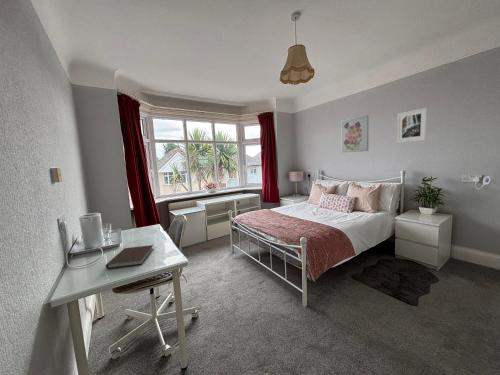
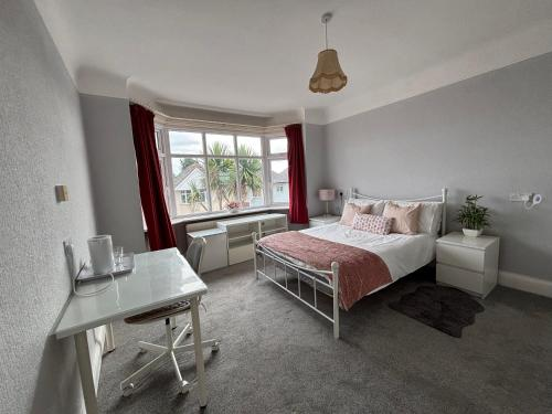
- notebook (132, 255)
- wall art (354, 135)
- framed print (411, 126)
